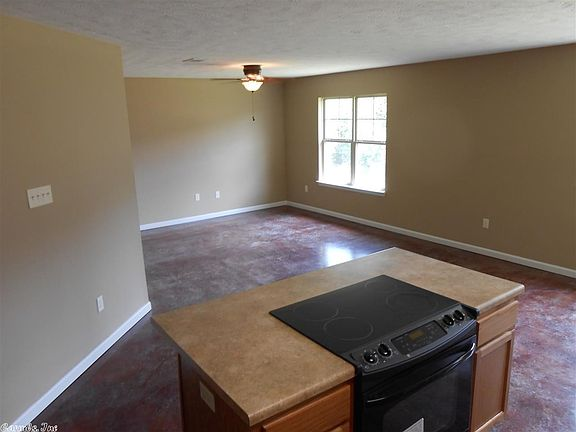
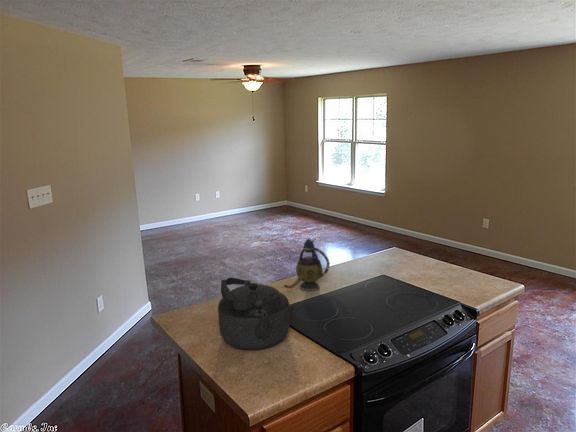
+ kettle (253, 311)
+ teapot (304, 264)
